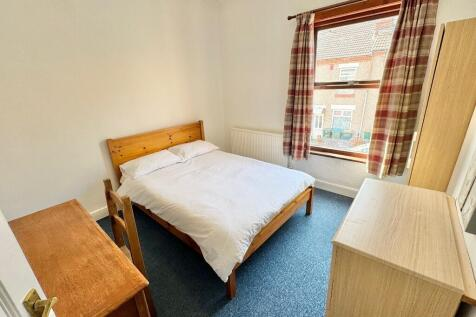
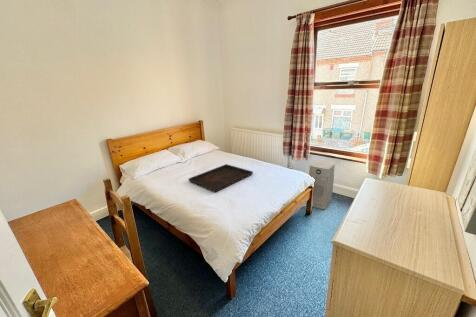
+ serving tray (221, 176)
+ air purifier (320, 184)
